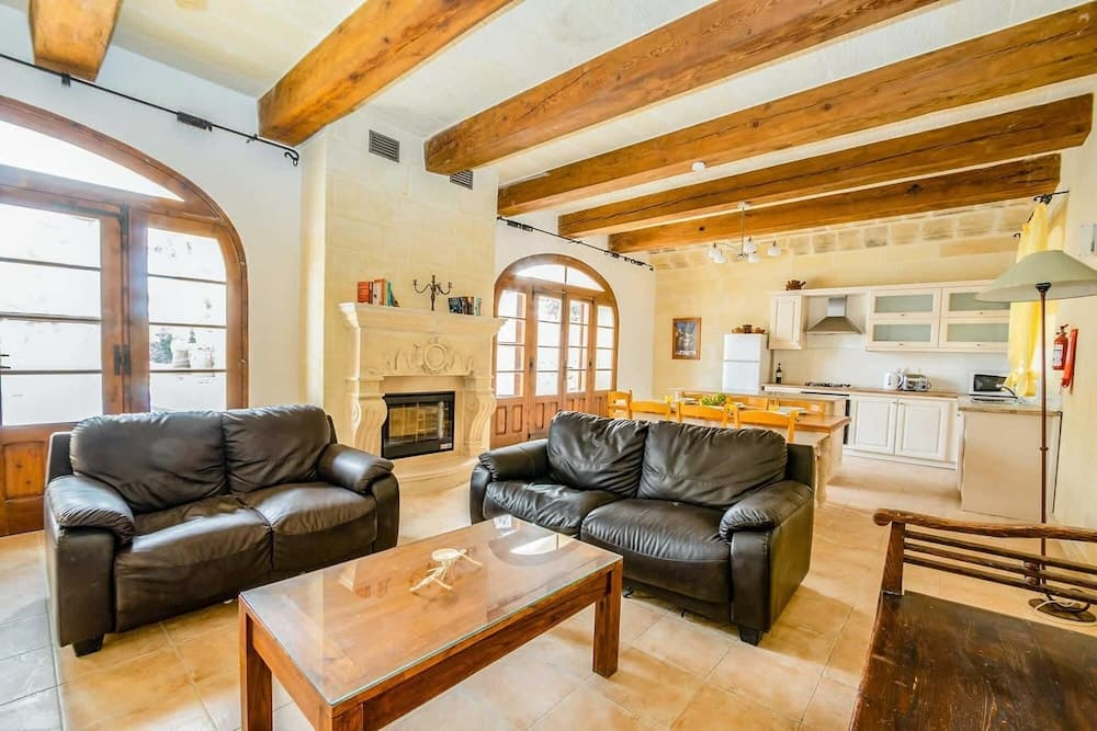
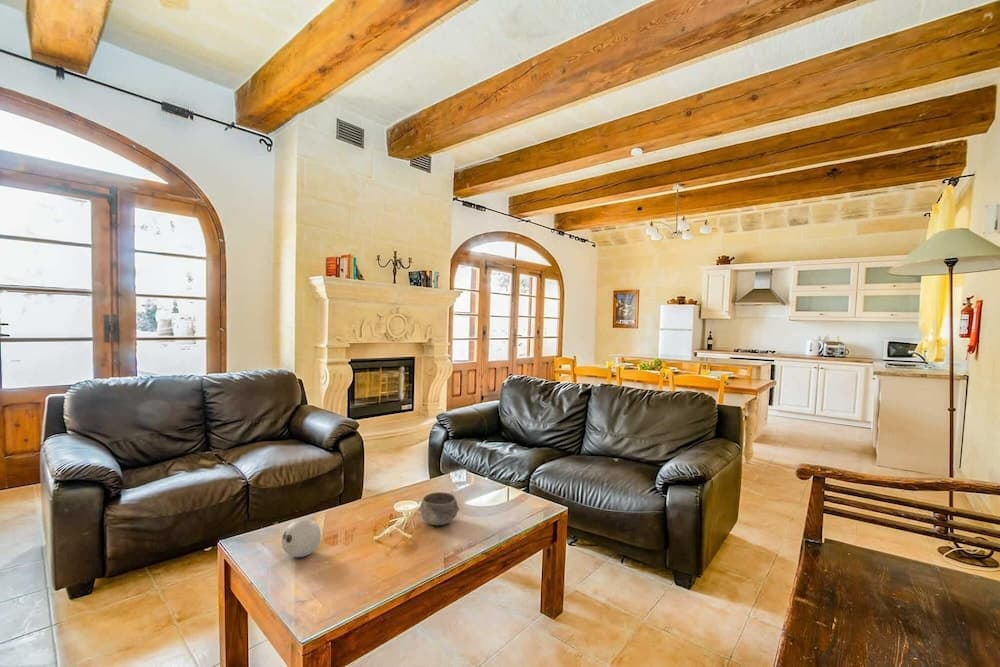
+ bowl (439, 509)
+ decorative ball (301, 537)
